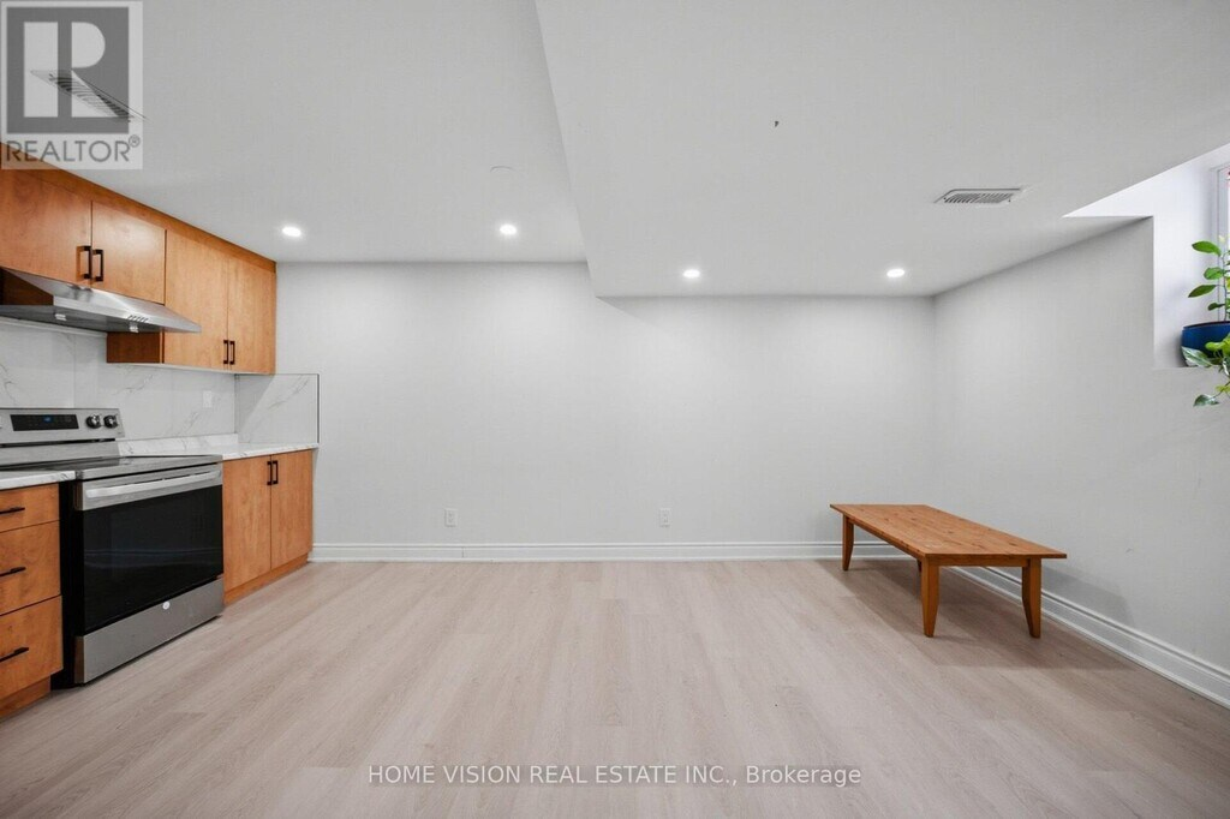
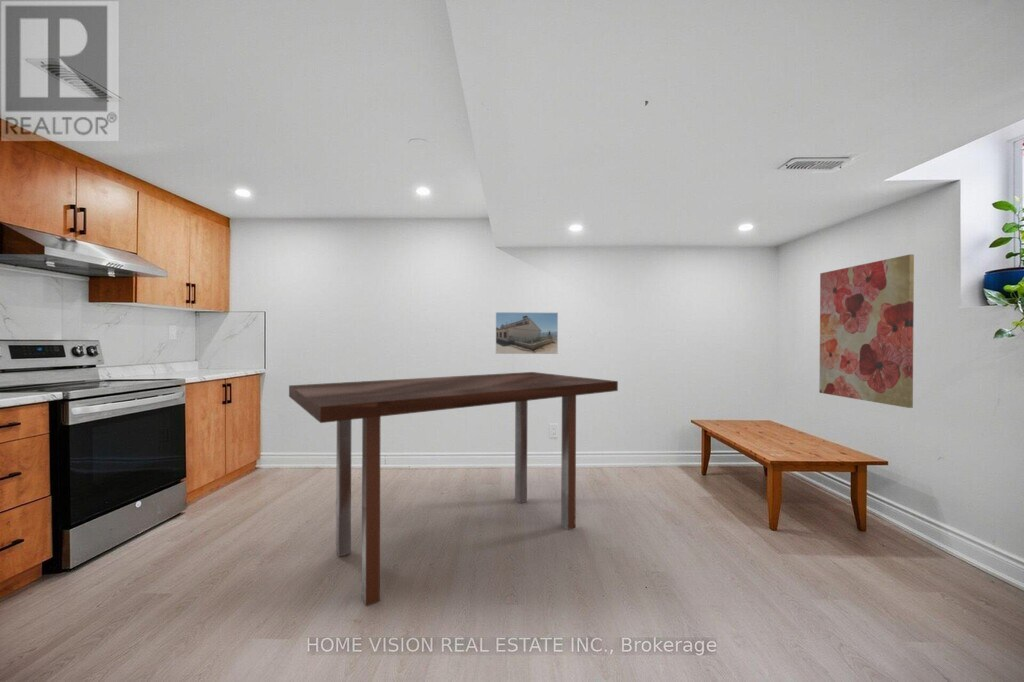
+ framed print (526, 333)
+ dining table (515, 461)
+ wall art (860, 332)
